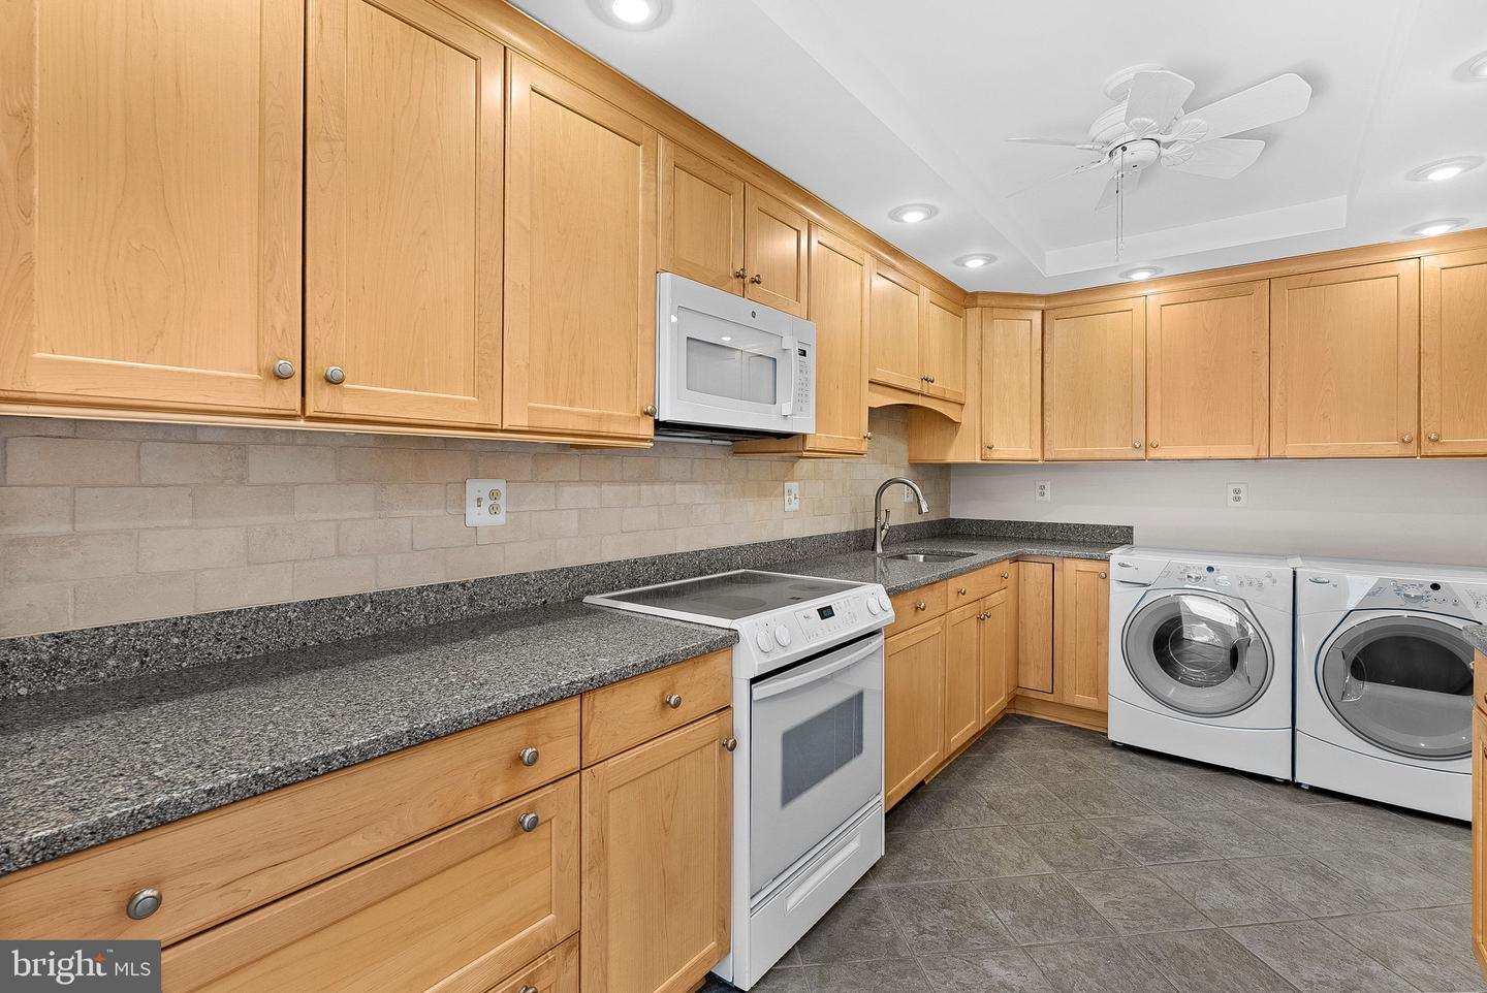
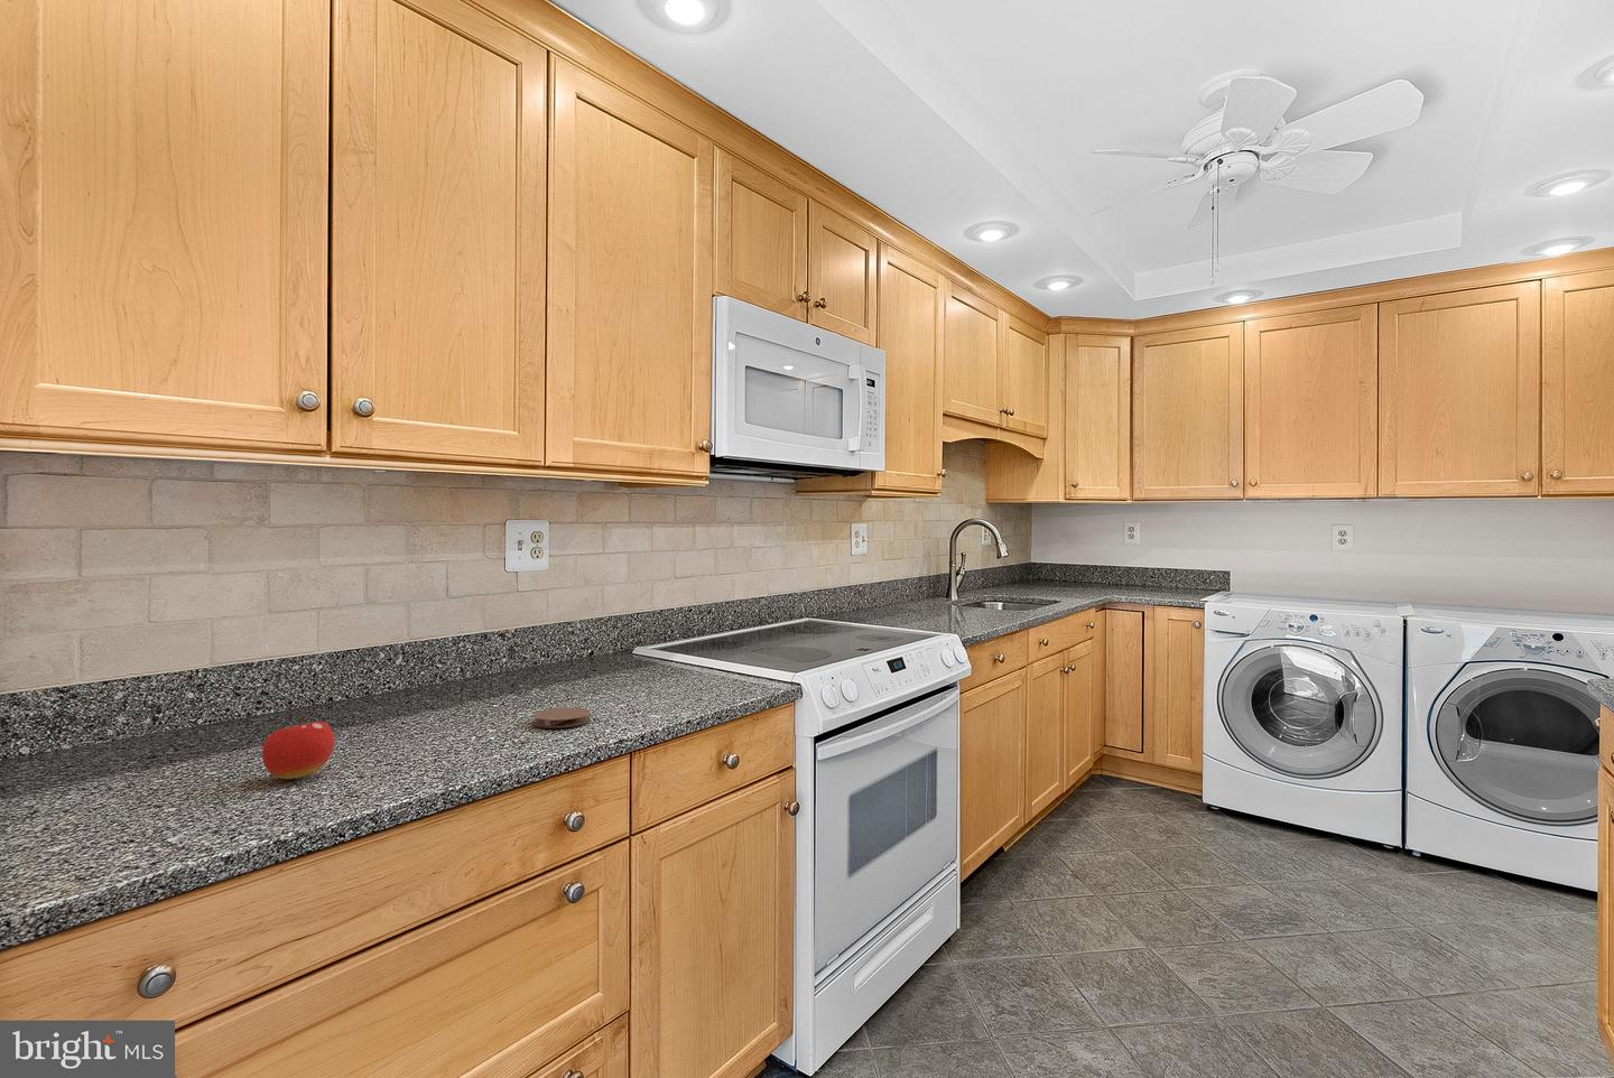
+ coaster (562, 716)
+ fruit (297, 747)
